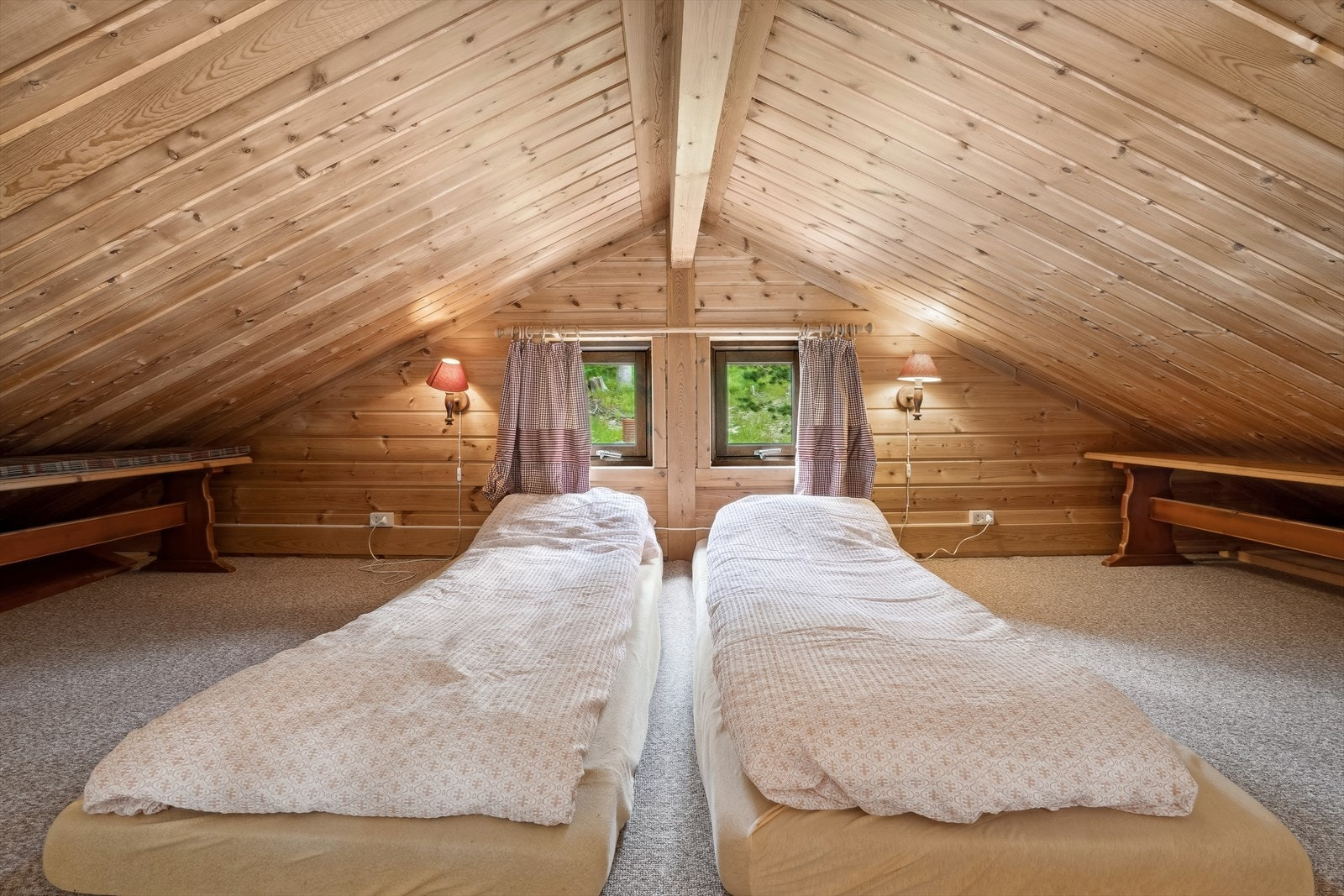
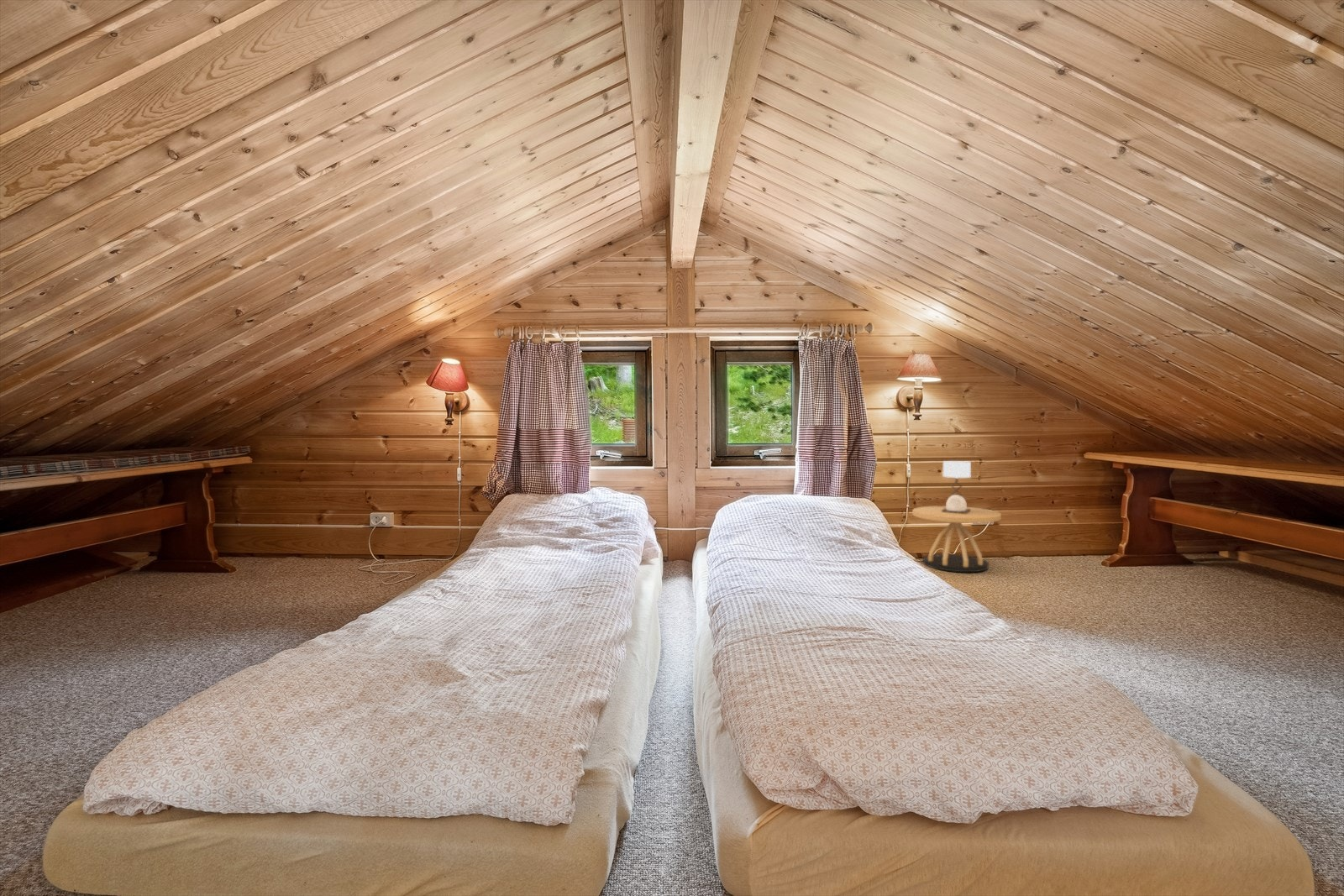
+ side table (955, 513)
